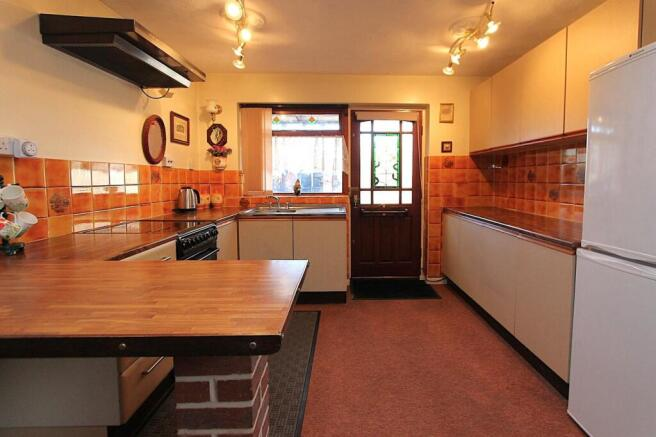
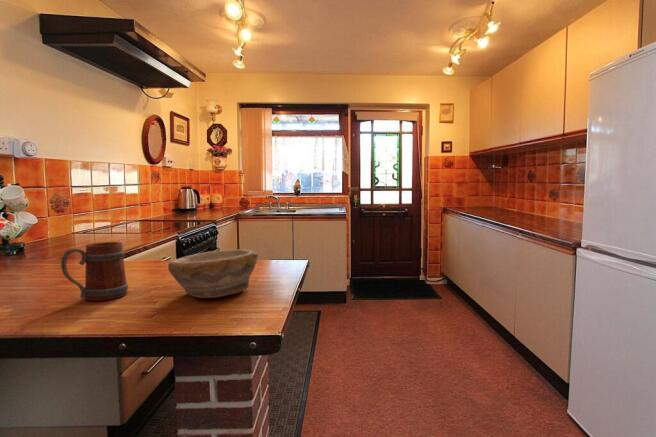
+ bowl (214, 271)
+ mug (96, 271)
